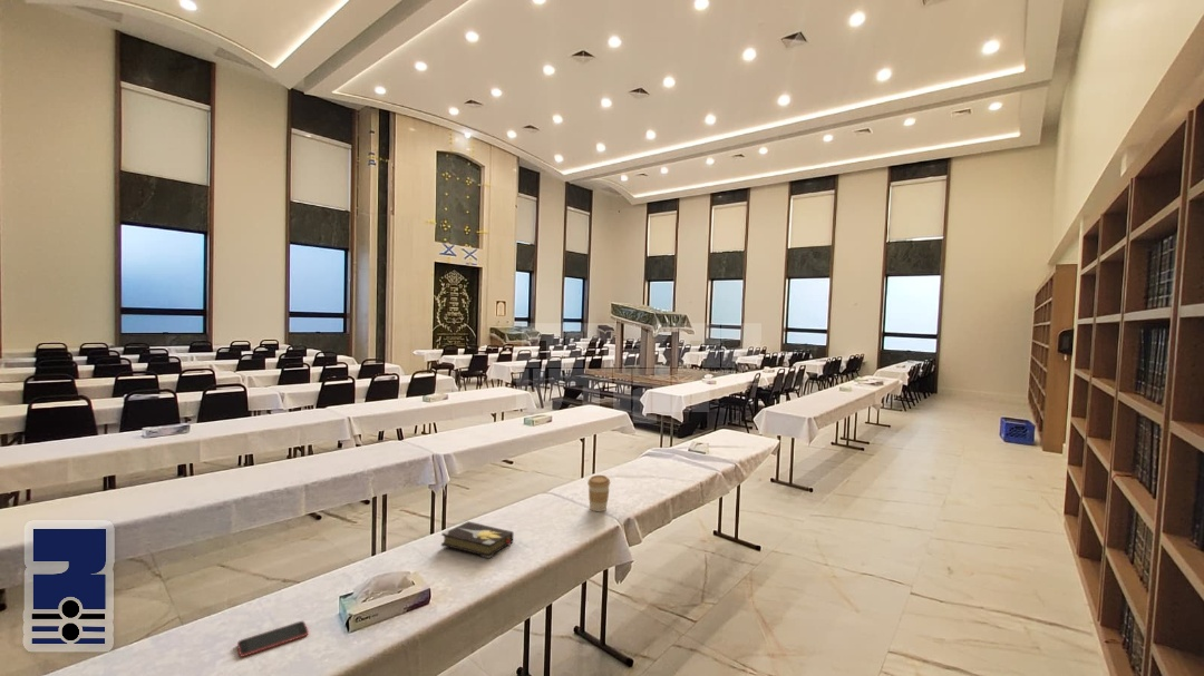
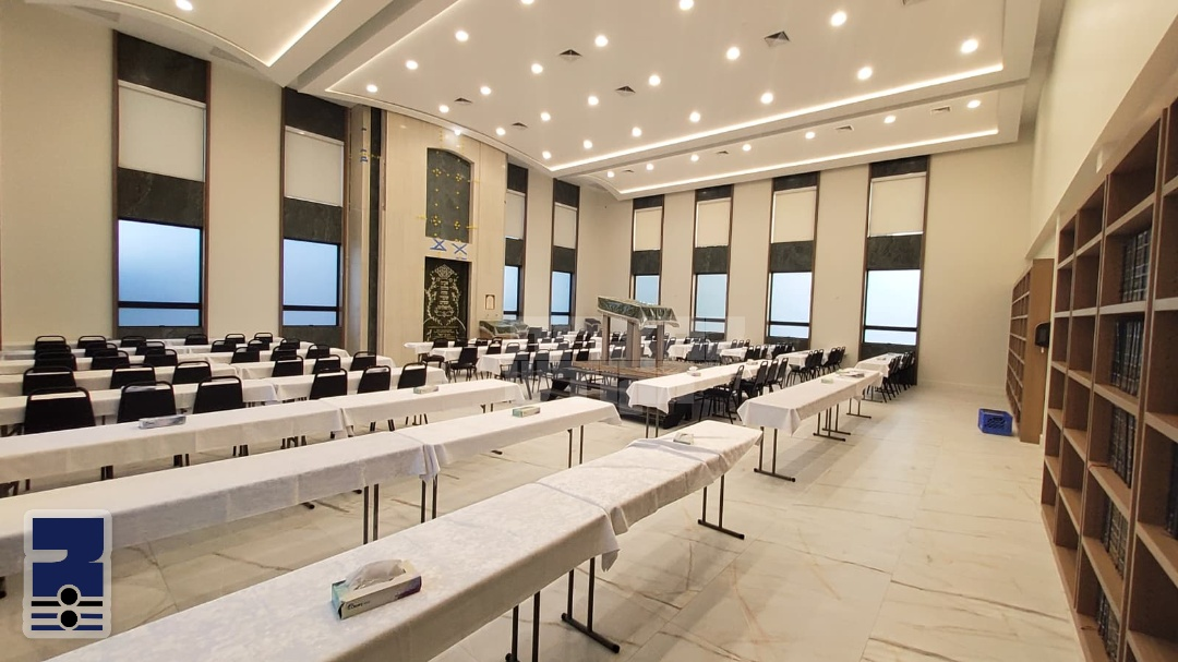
- hardback book (477, 537)
- coffee cup (598, 492)
- smartphone (273, 637)
